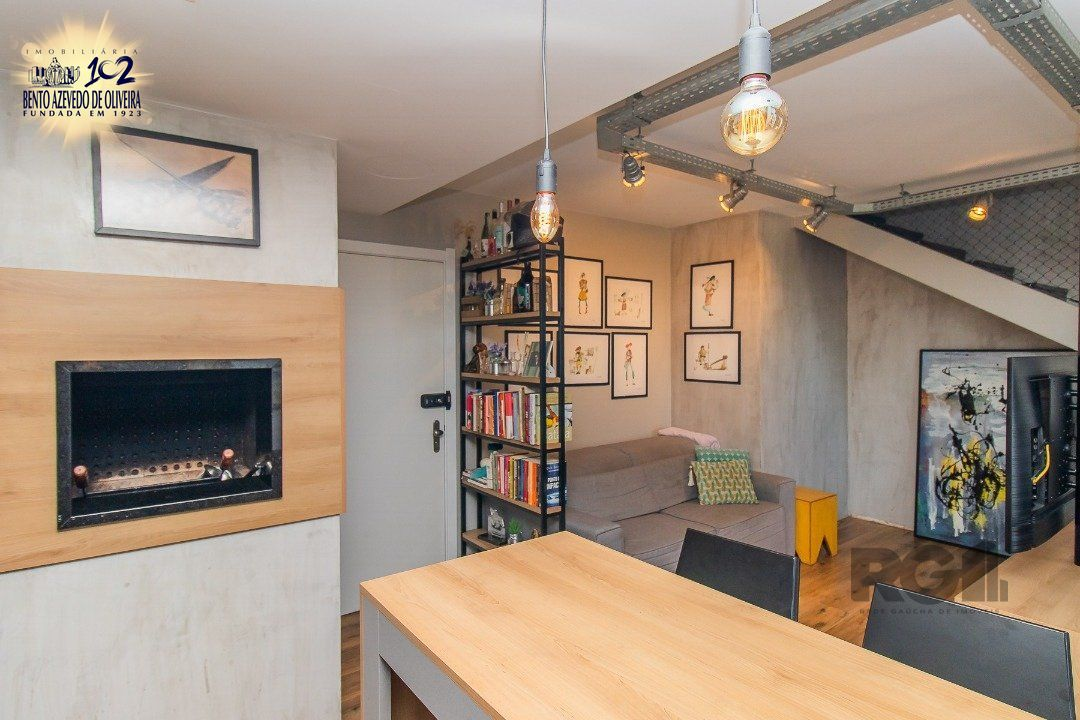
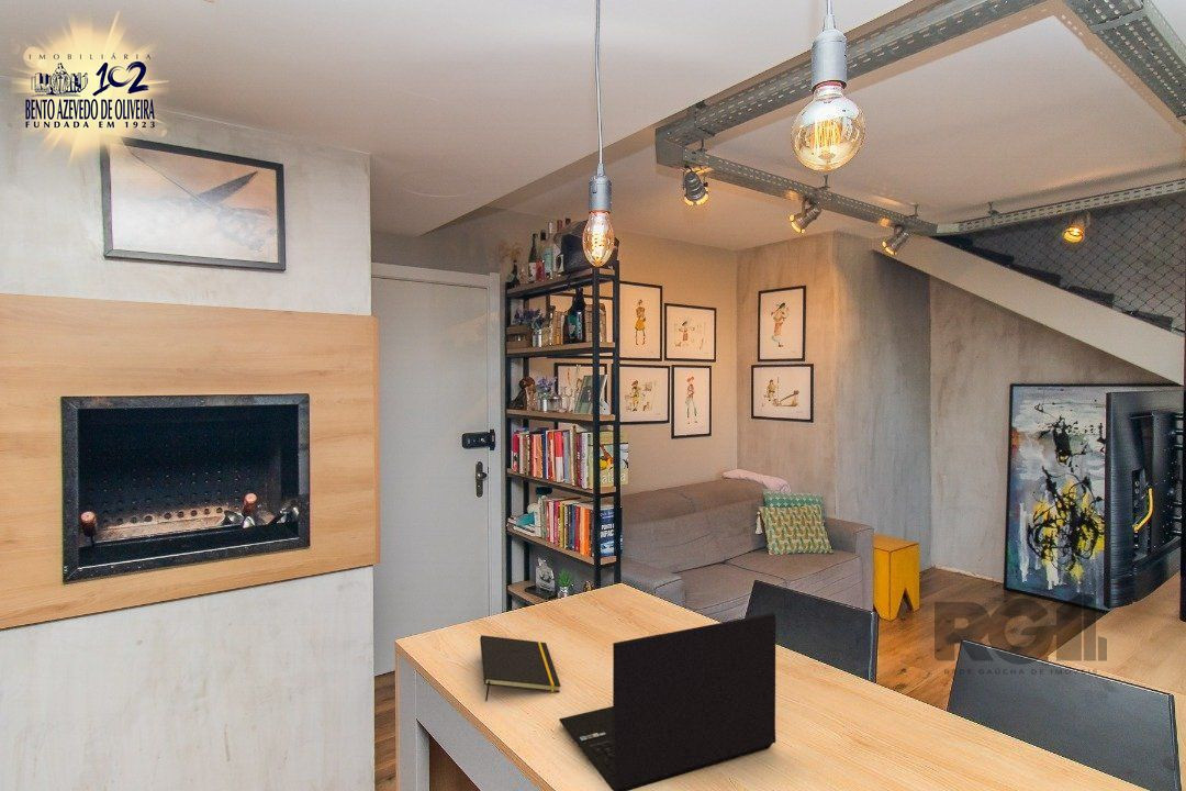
+ laptop (663, 670)
+ notepad (517, 661)
